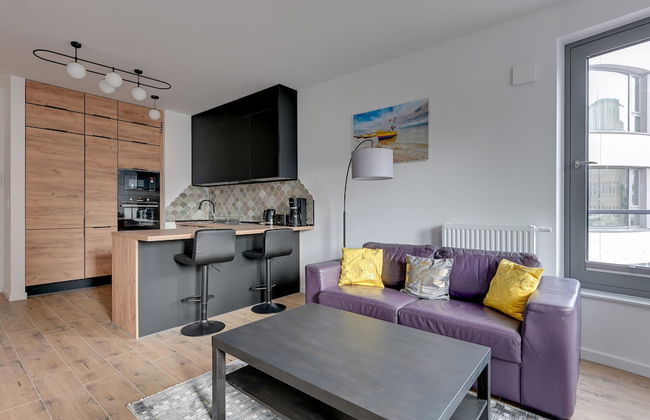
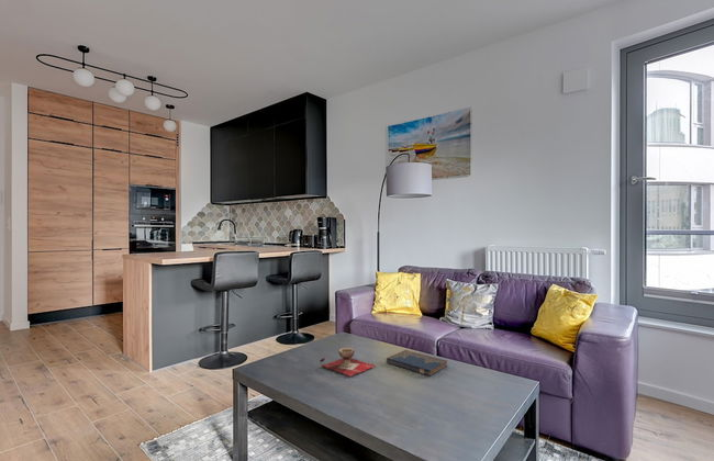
+ hardcover book (416, 361)
+ decorative bowl (347, 358)
